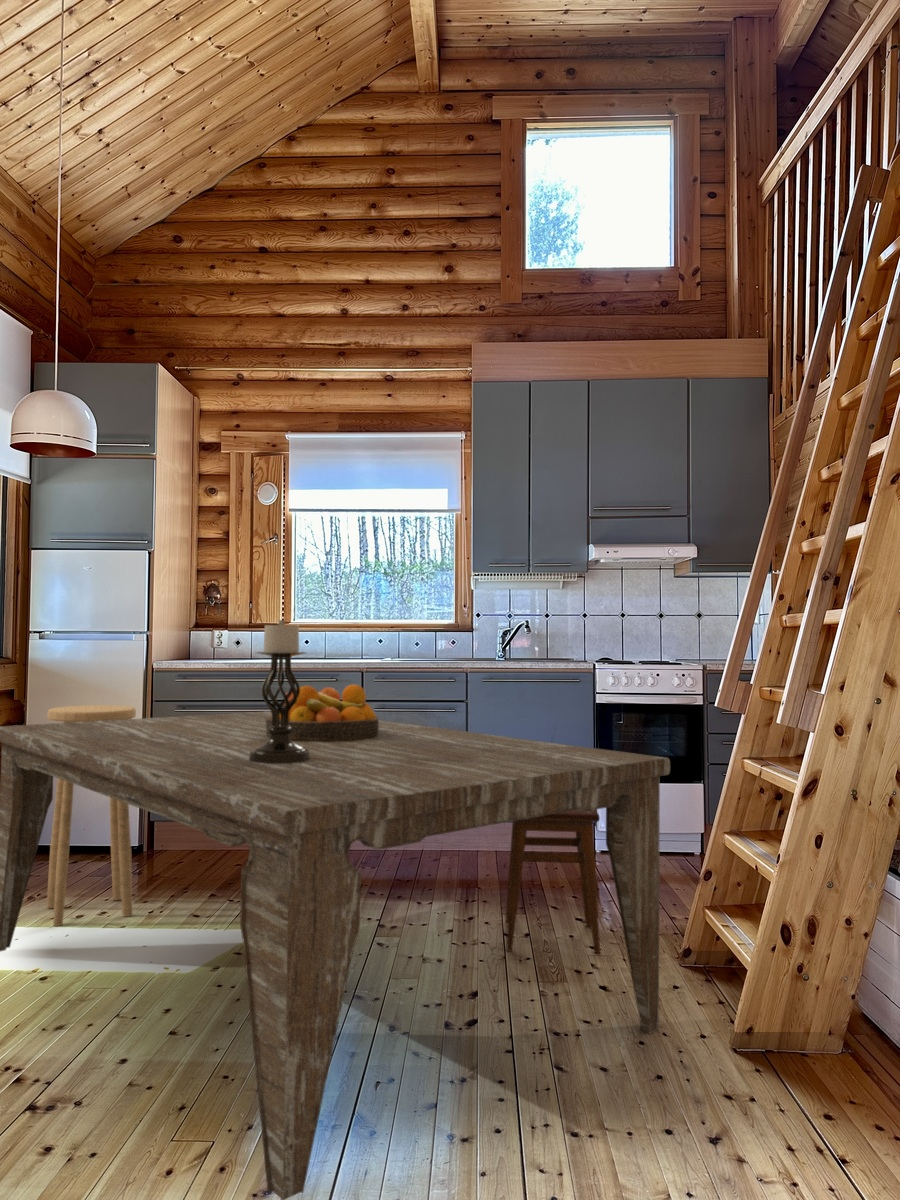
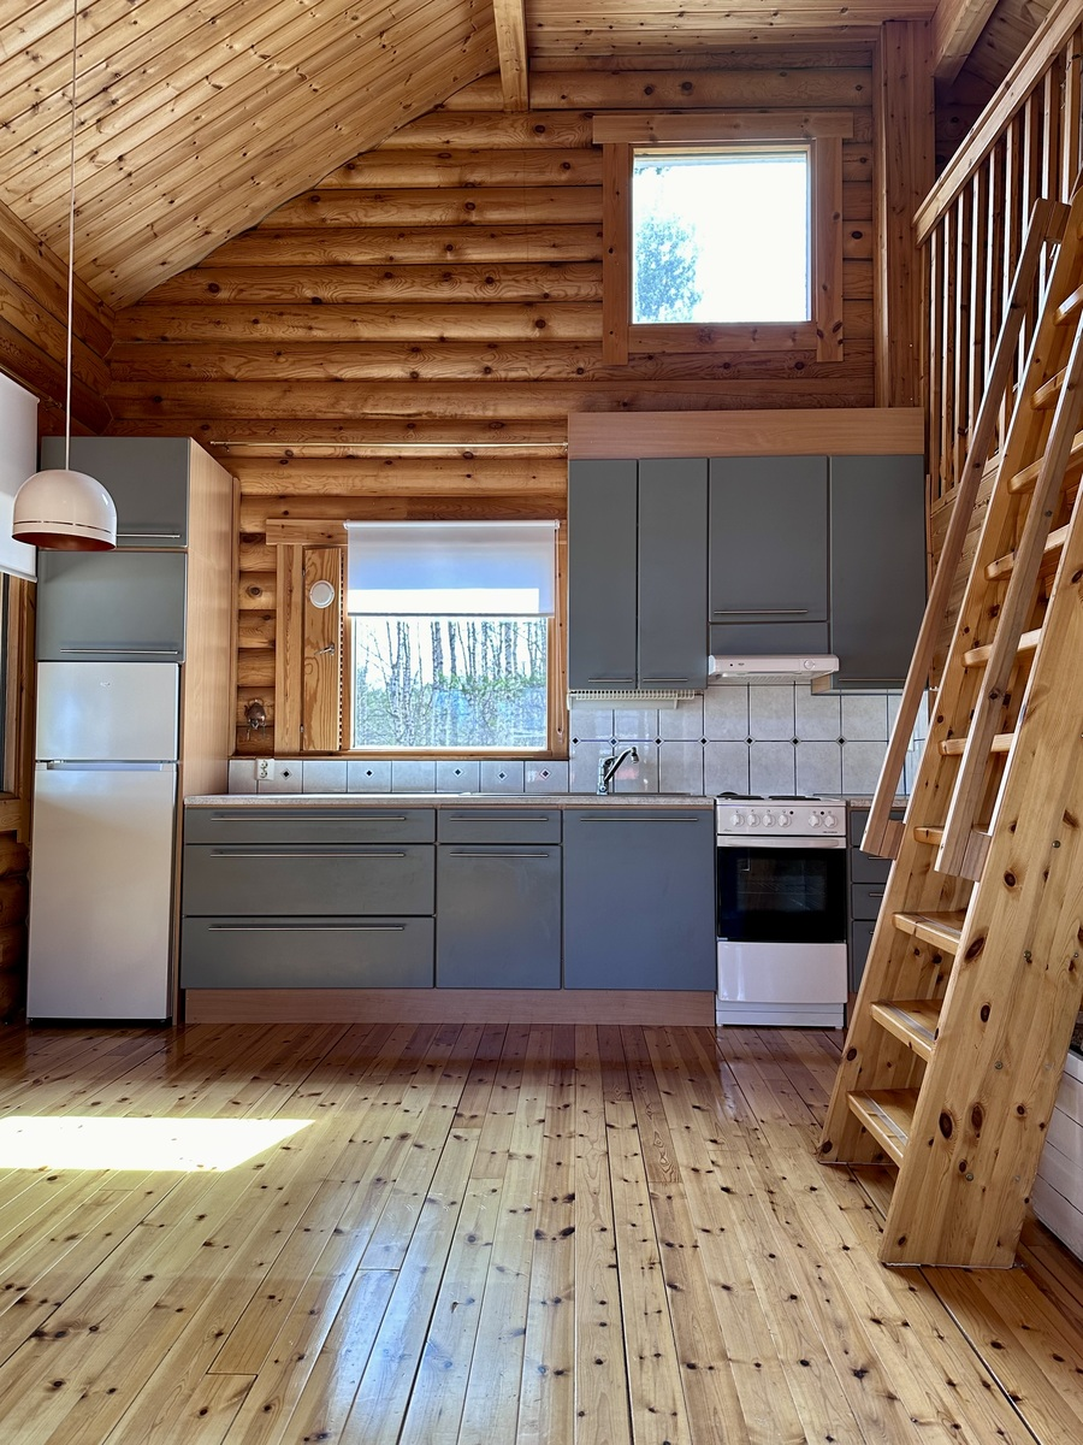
- stool (550, 861)
- fruit bowl (323, 709)
- dining table (293, 862)
- stool (71, 809)
- candle holder (280, 688)
